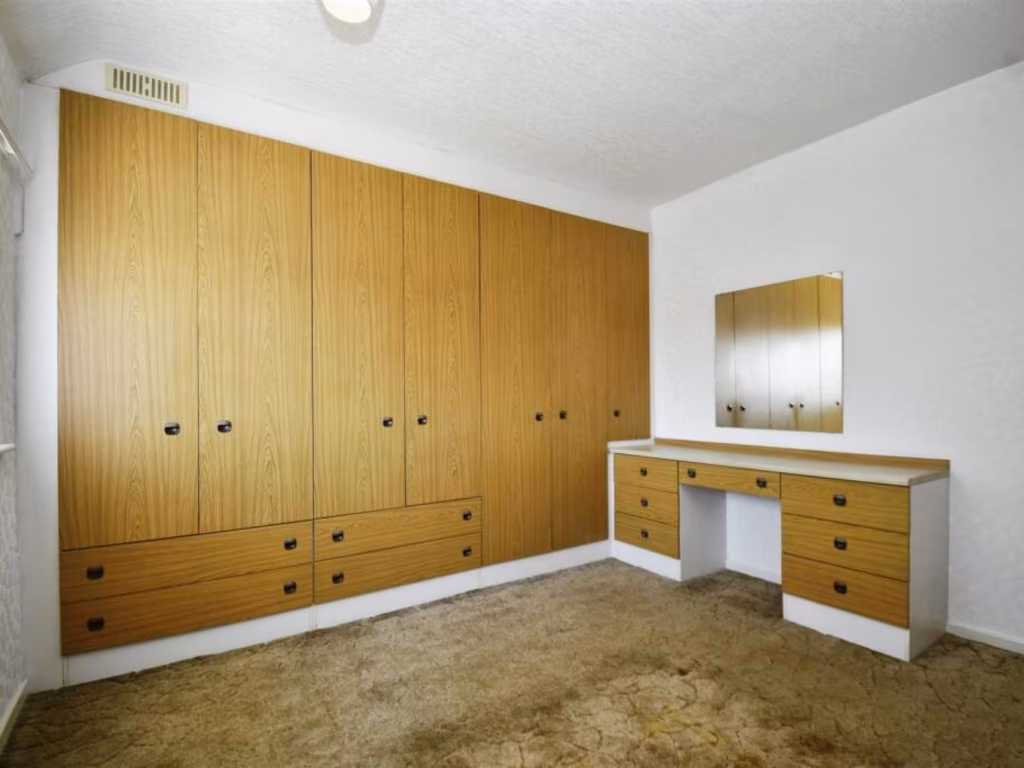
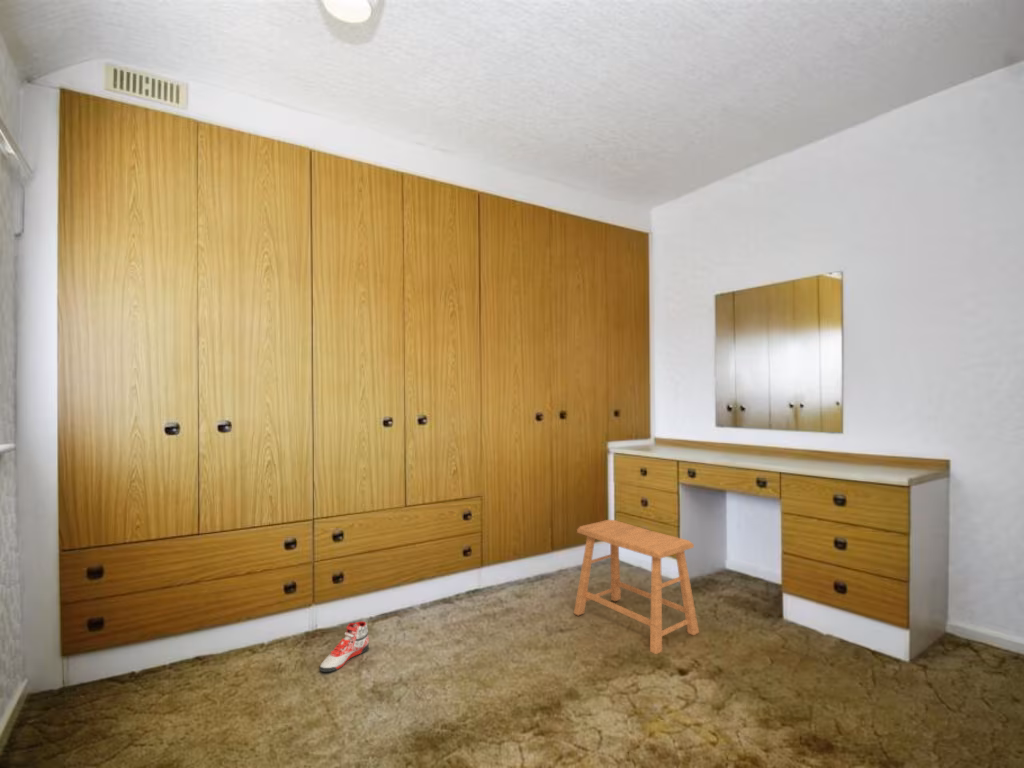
+ sneaker (344, 643)
+ stool (629, 585)
